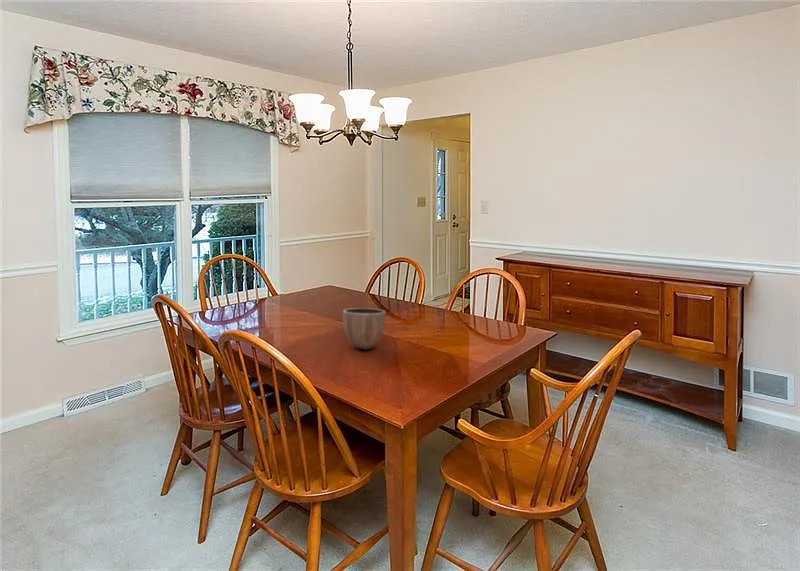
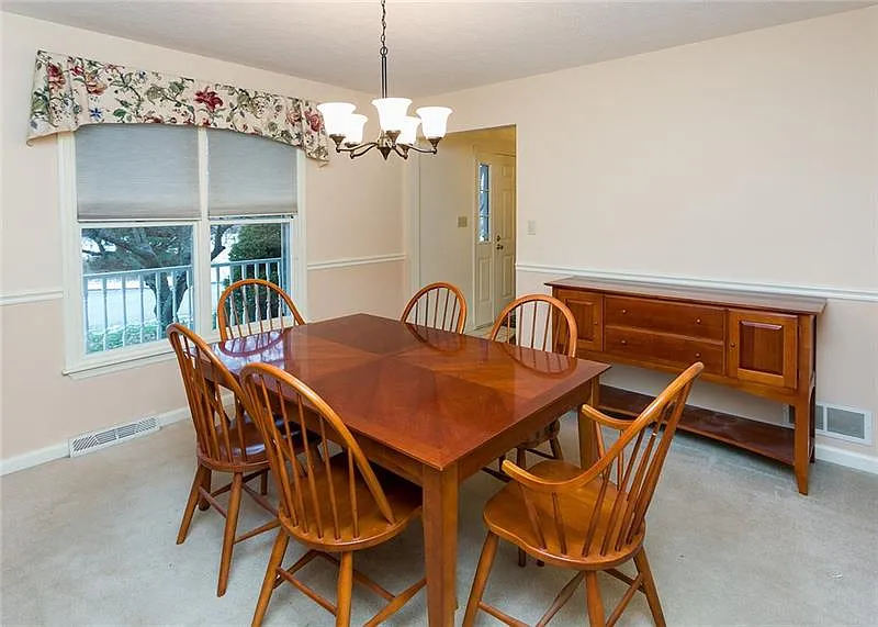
- decorative bowl (364, 329)
